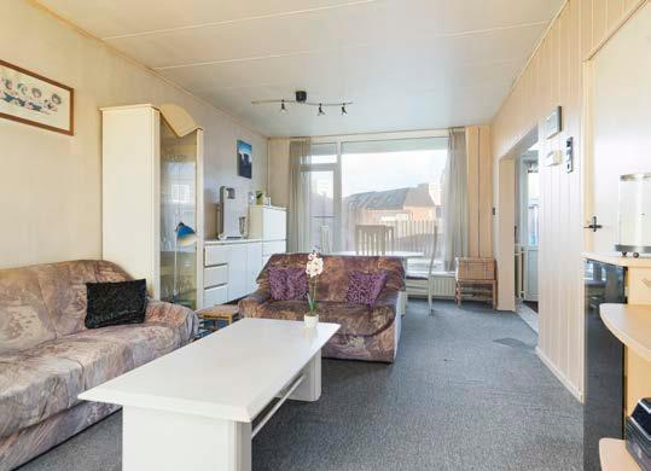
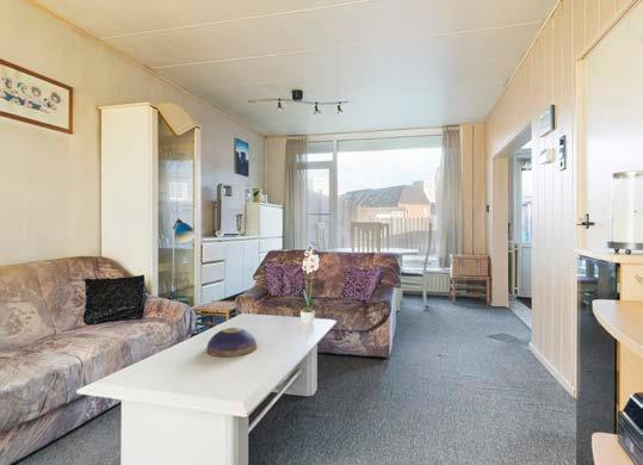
+ decorative bowl (231, 337)
